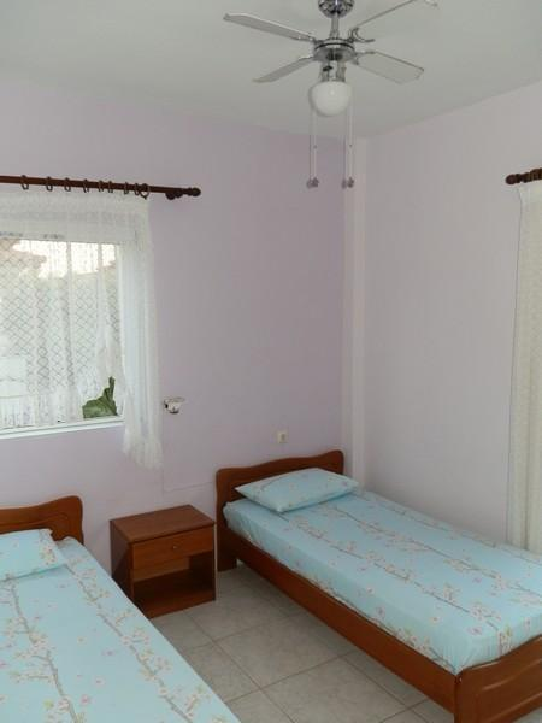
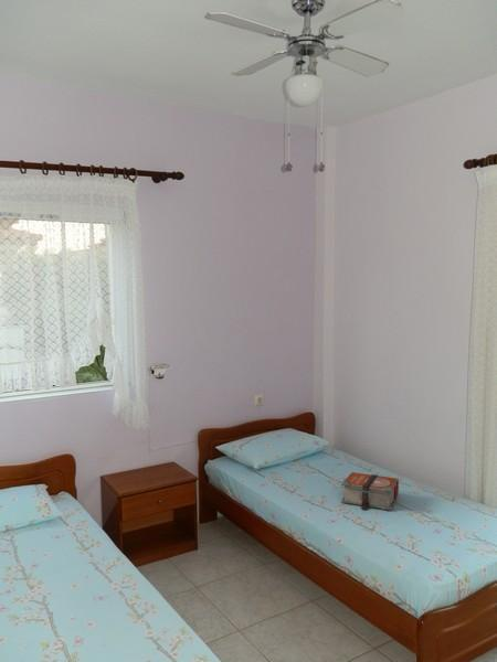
+ bible (368, 490)
